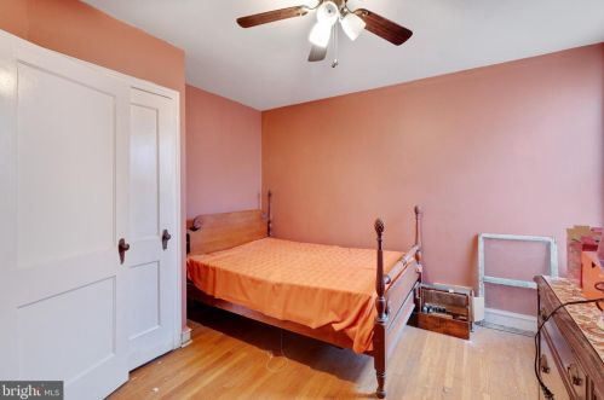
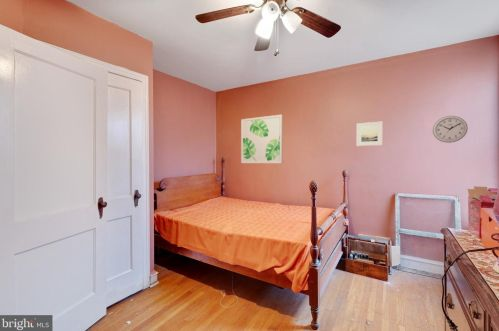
+ wall art (260, 140)
+ wall clock (449, 129)
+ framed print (369, 134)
